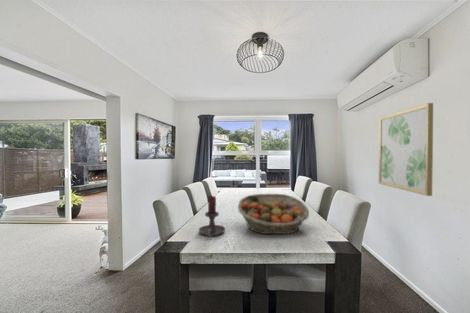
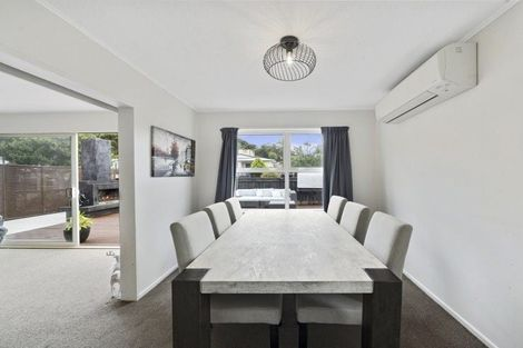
- wall art (401, 150)
- candle holder (211, 214)
- fruit basket (272, 212)
